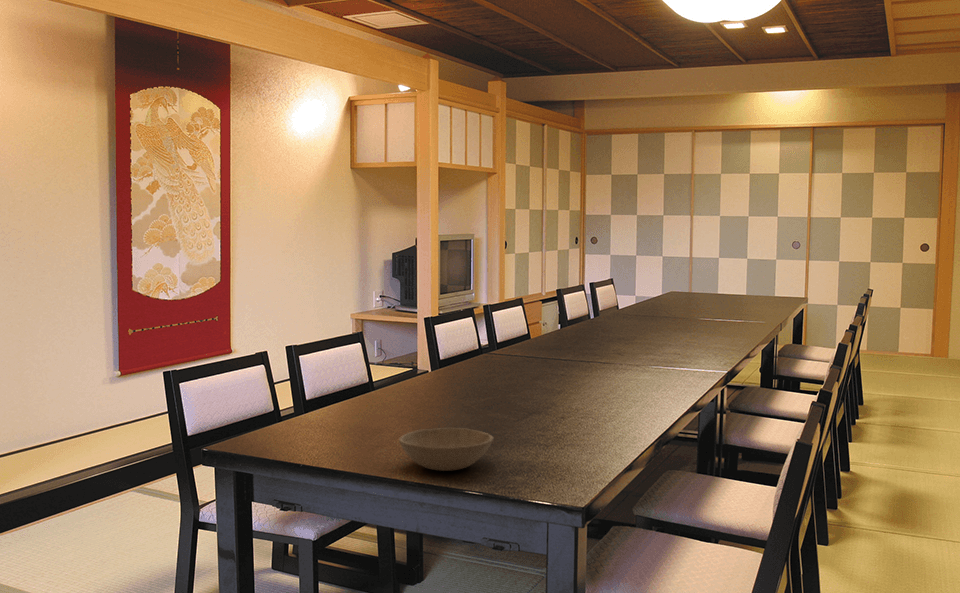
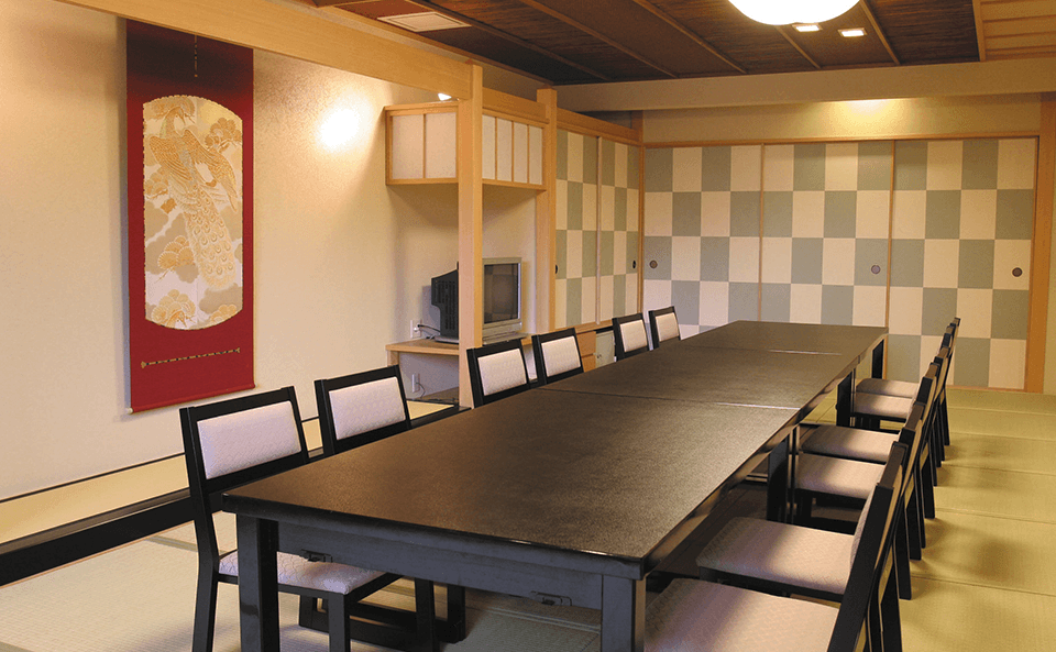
- soup bowl (445, 451)
